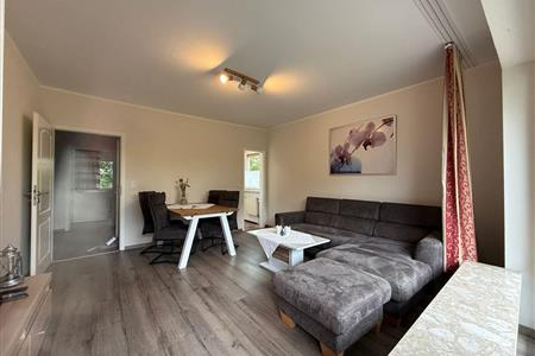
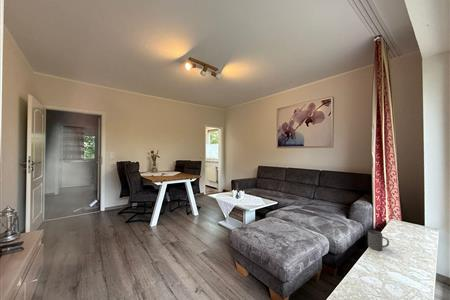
+ mug (378, 241)
